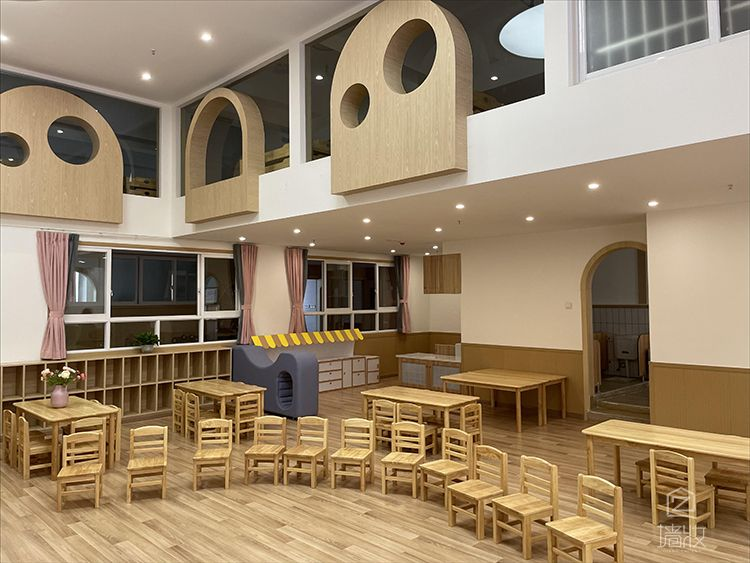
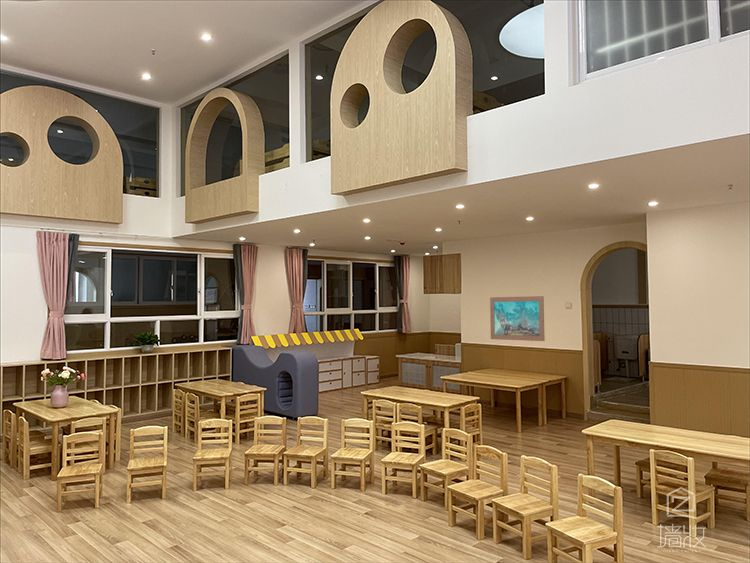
+ wall art (516, 318)
